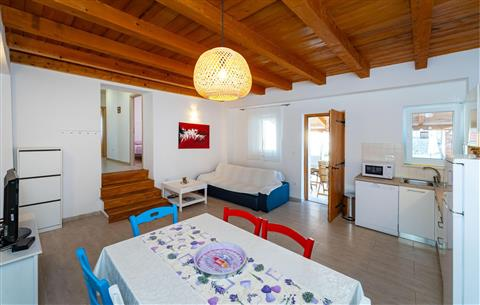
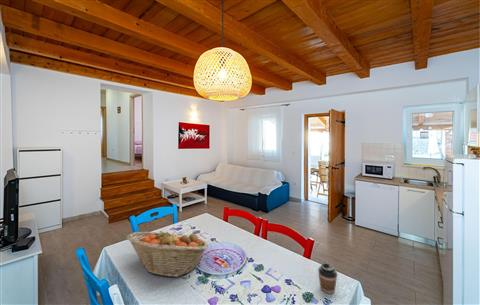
+ fruit basket (168, 246)
+ coffee cup (327, 277)
